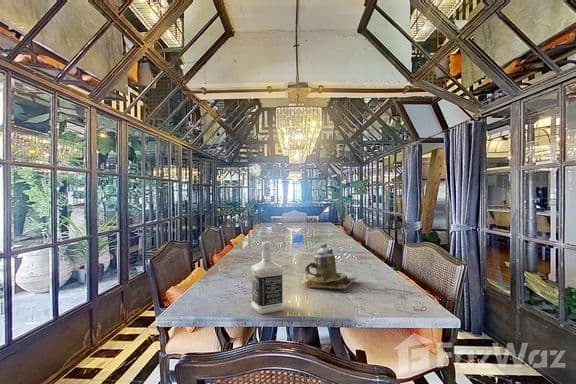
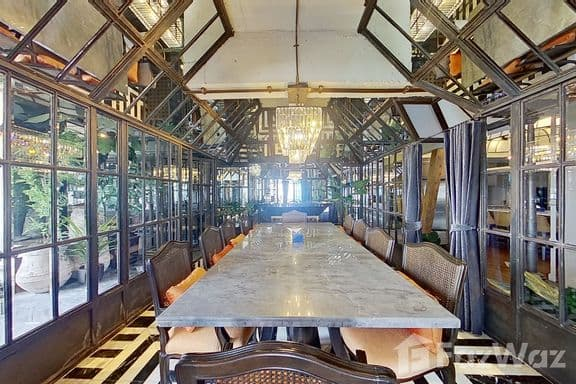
- bottle (267, 275)
- teapot (330, 263)
